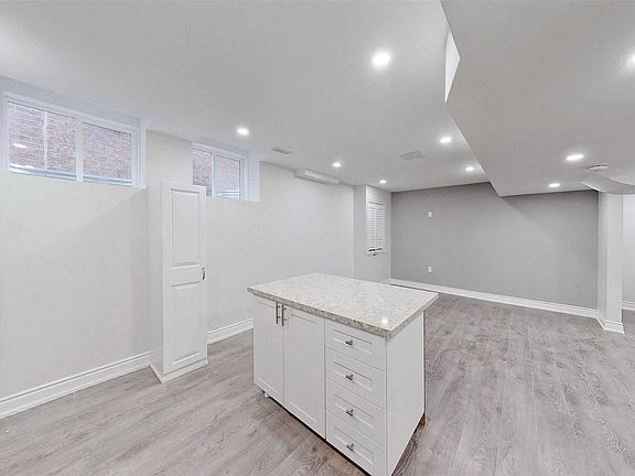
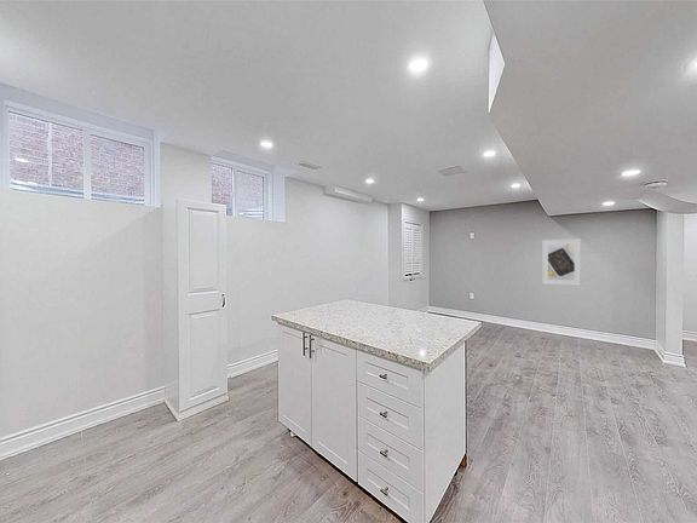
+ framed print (560, 262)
